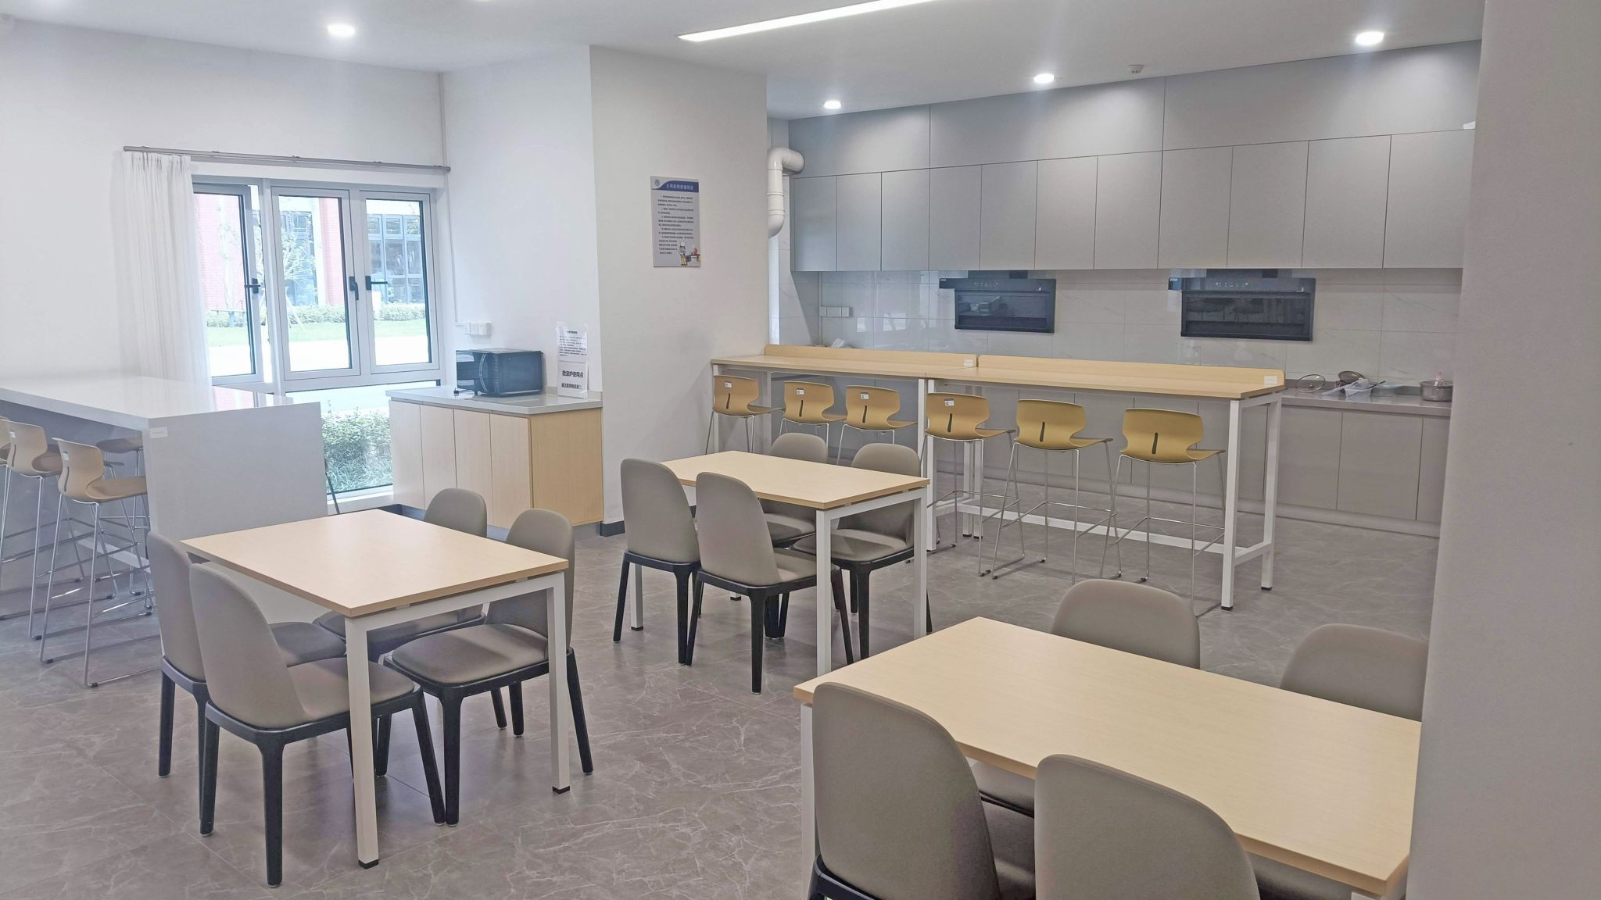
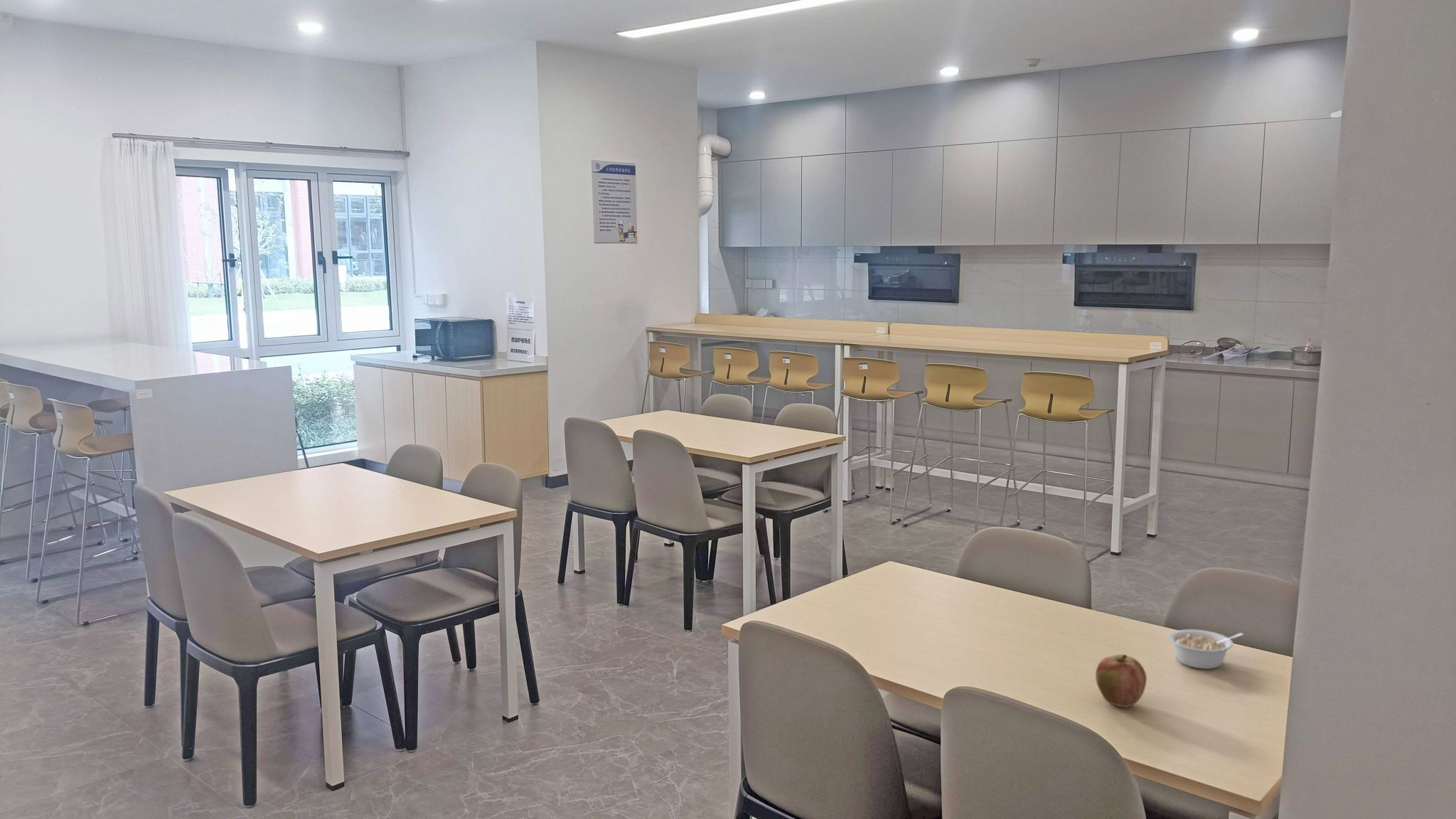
+ apple (1120, 678)
+ legume (1201, 648)
